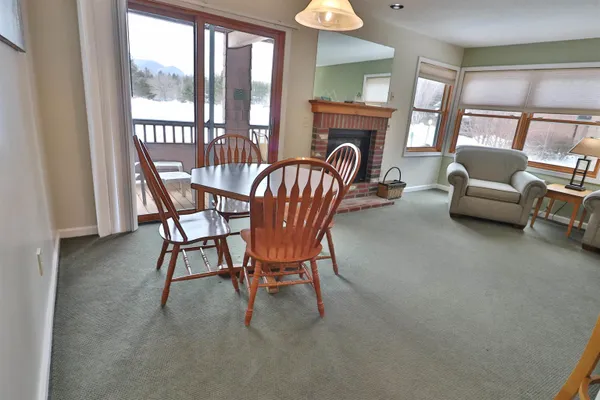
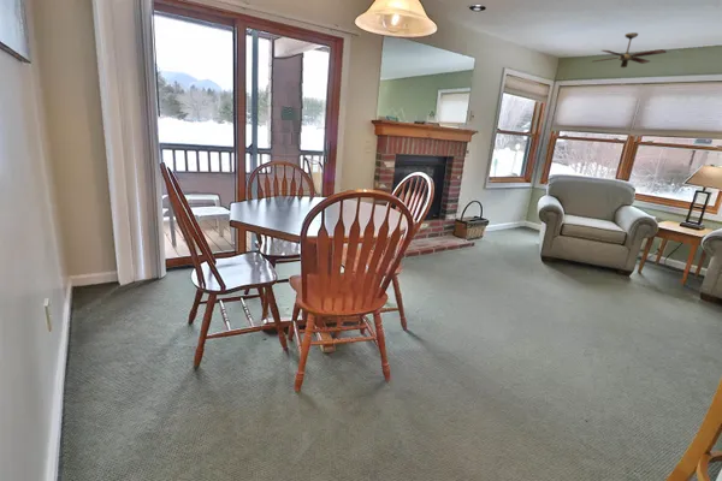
+ ceiling fan (627, 51)
